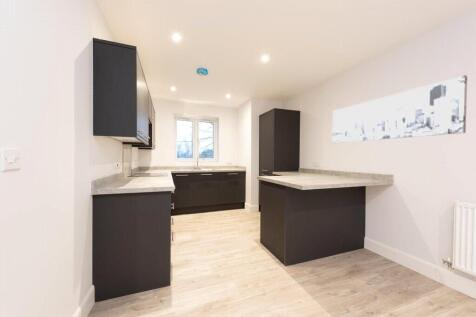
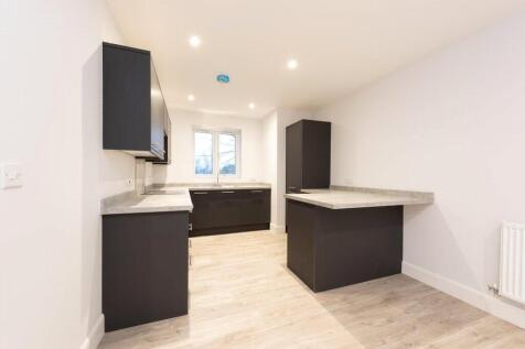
- wall art (380, 118)
